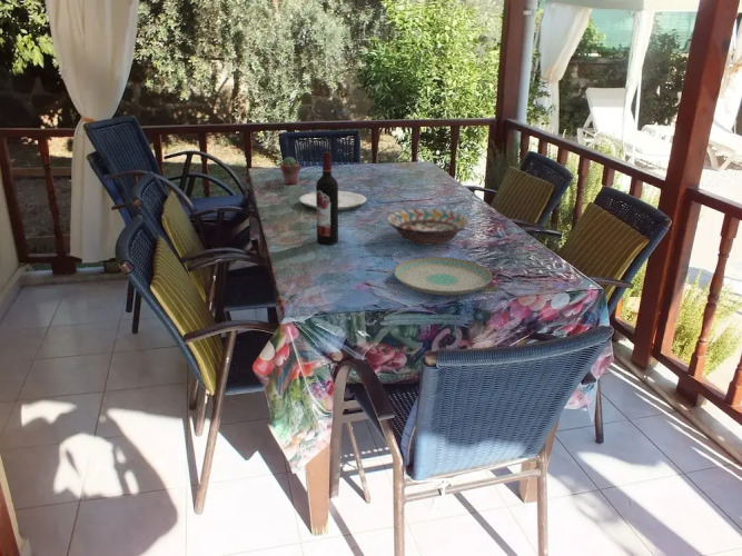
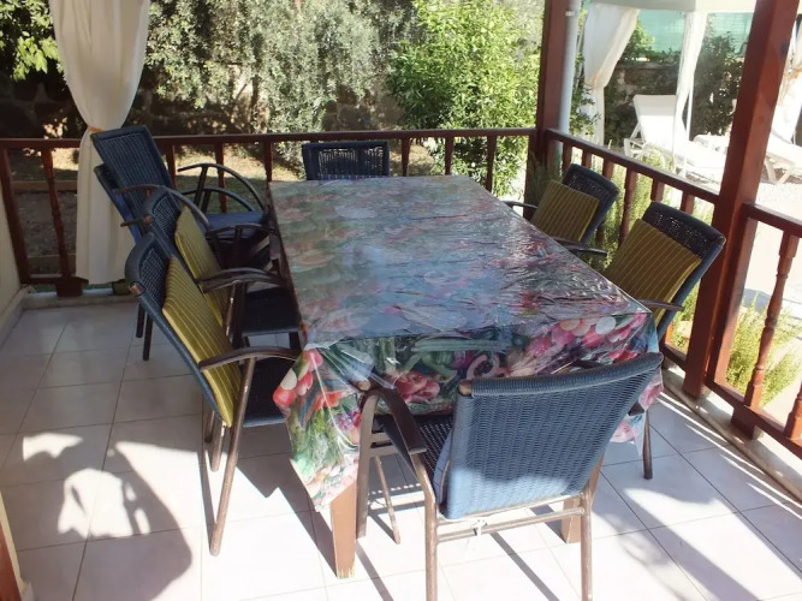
- potted succulent (290, 169)
- plate (338, 201)
- decorative bowl (426, 229)
- plate (442, 276)
- wine bottle (327, 197)
